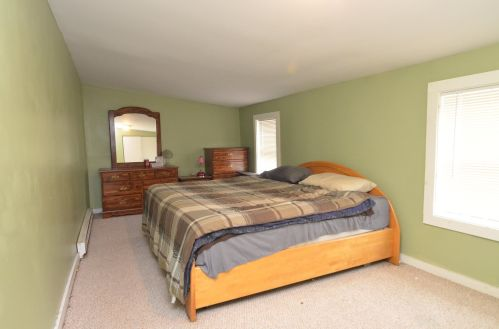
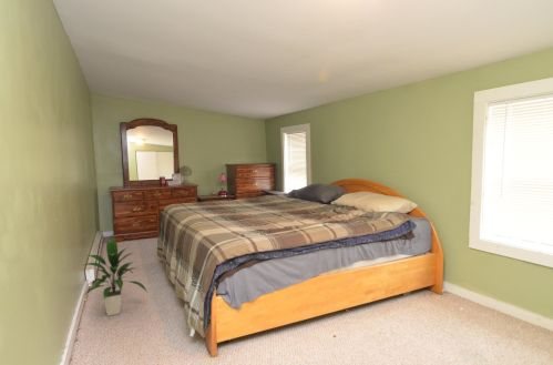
+ indoor plant (114, 276)
